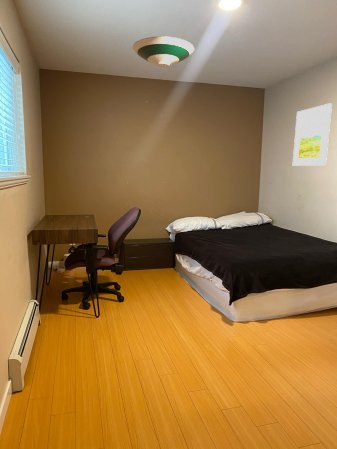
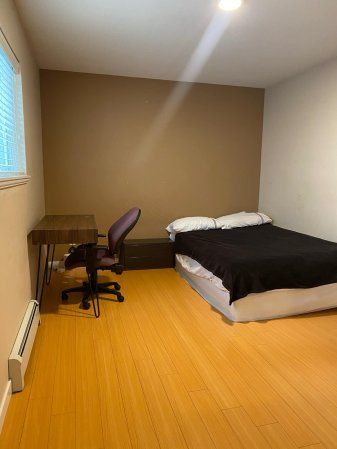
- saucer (163, 57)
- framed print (310, 137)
